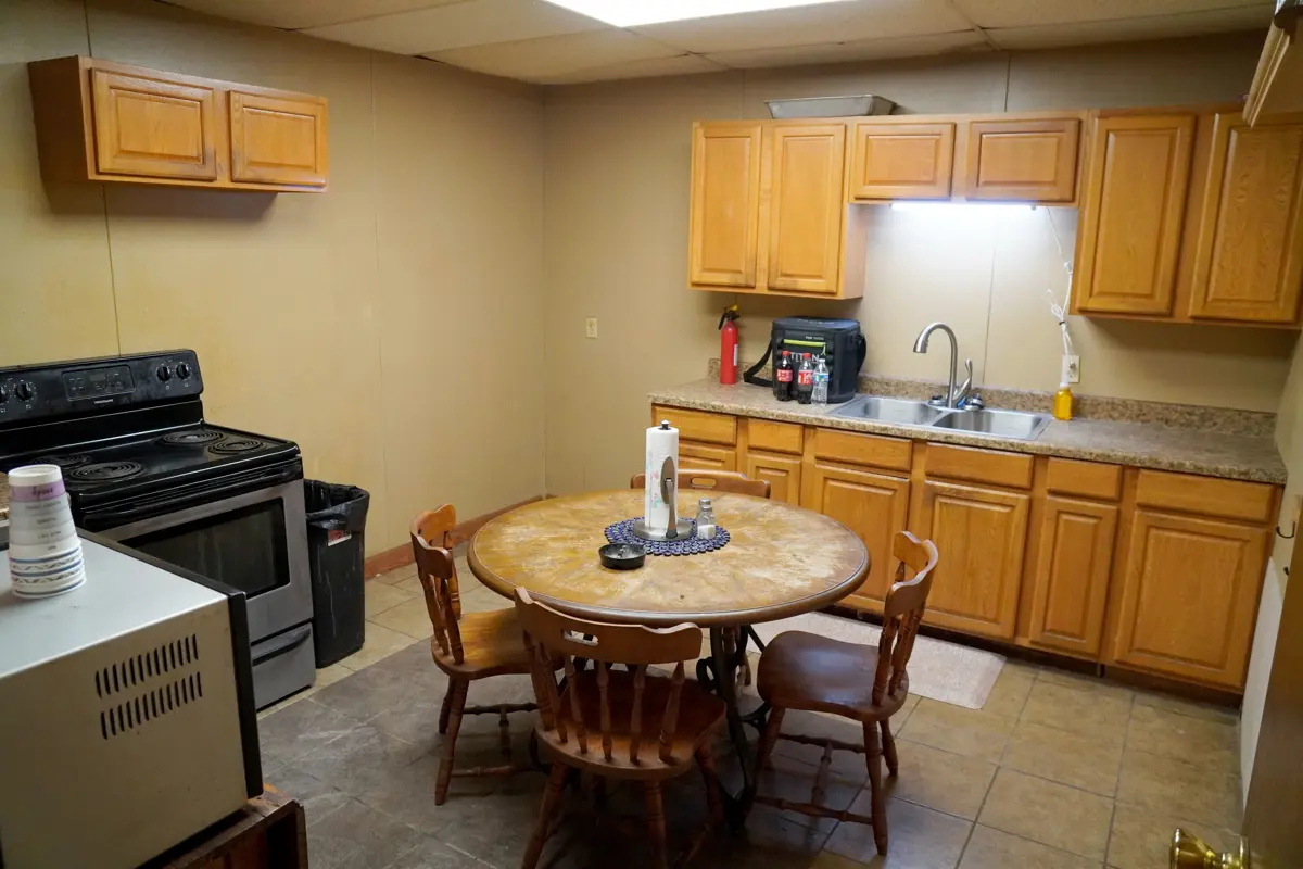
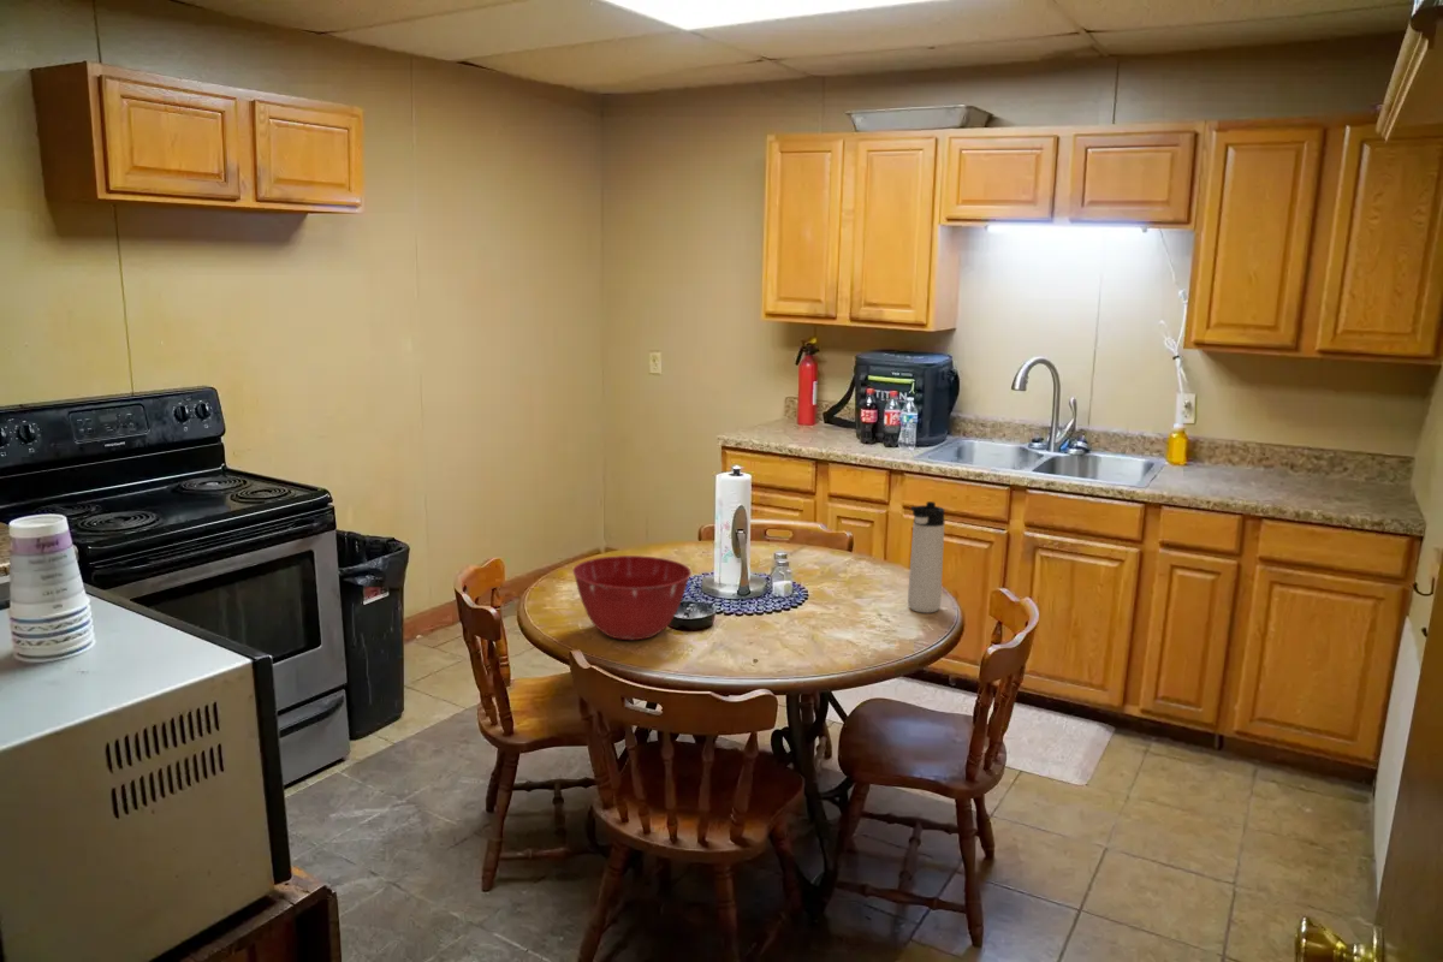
+ mixing bowl (631, 600)
+ thermos bottle (924, 557)
